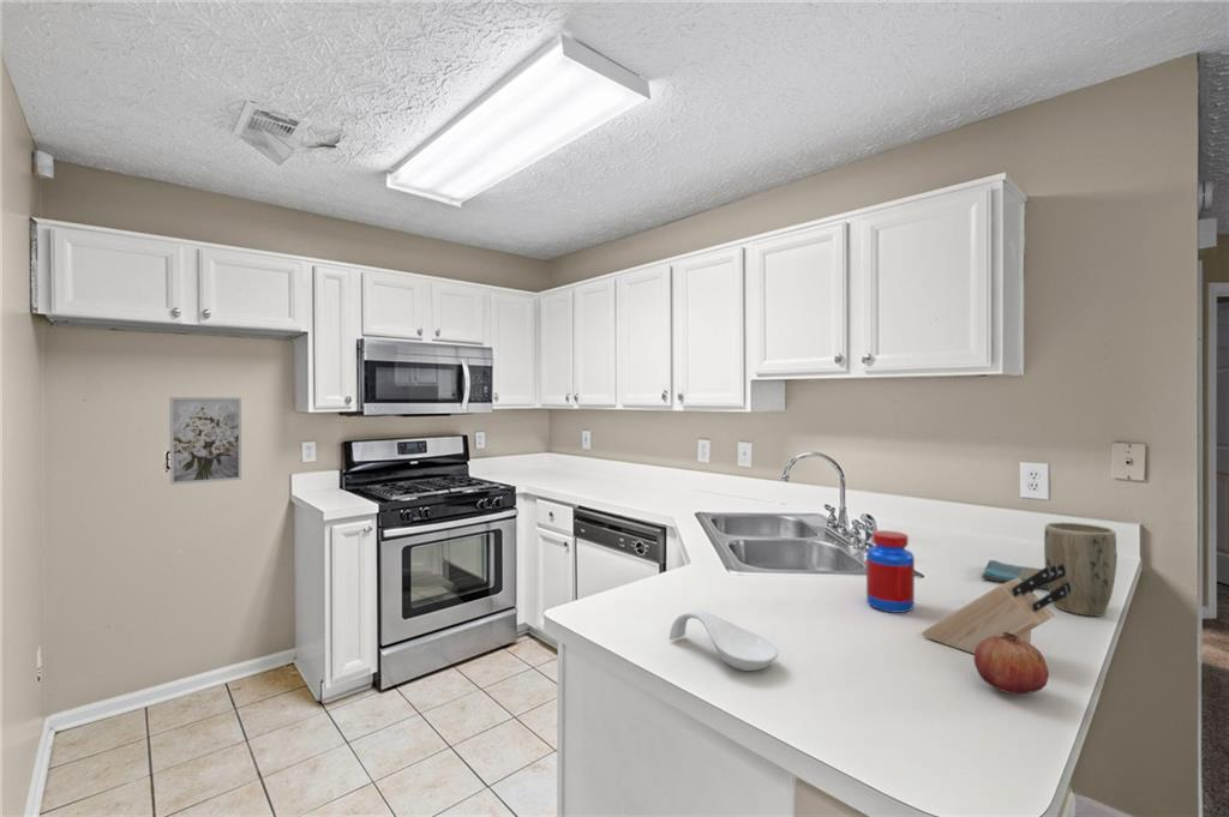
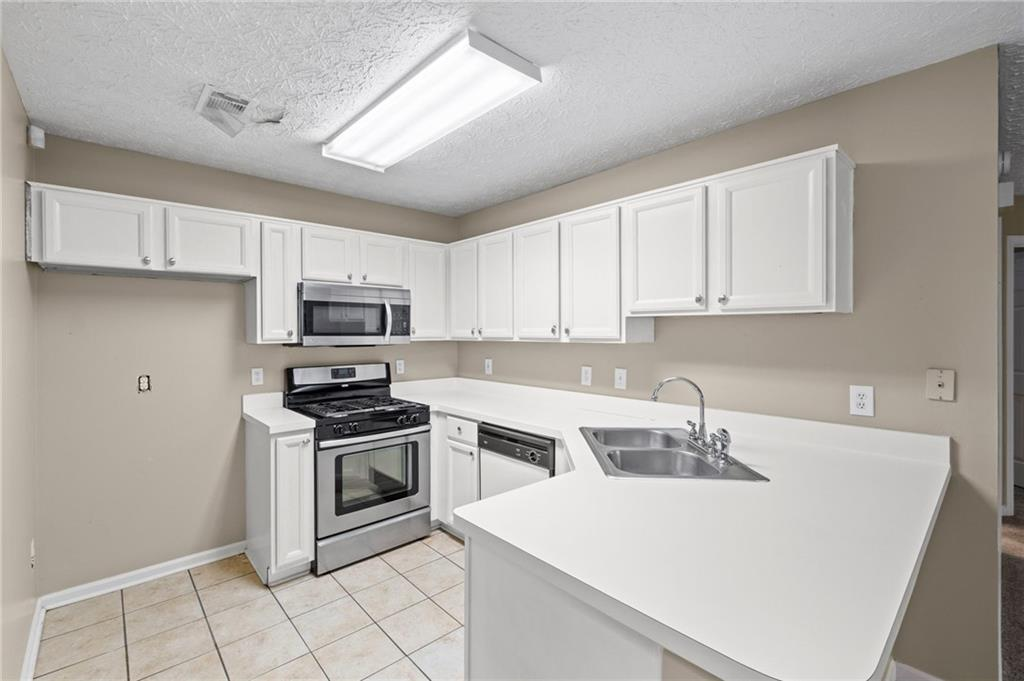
- spoon rest (720, 637)
- dish towel (1033, 573)
- plant pot (1079, 567)
- knife block (994, 602)
- fruit (1009, 662)
- wall art (206, 439)
- jar (889, 570)
